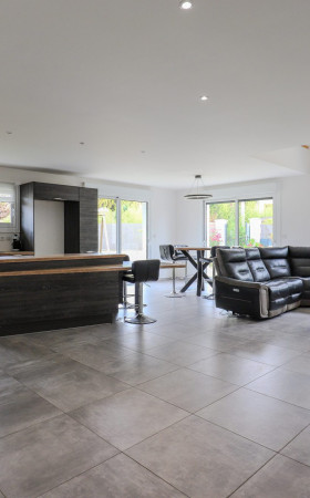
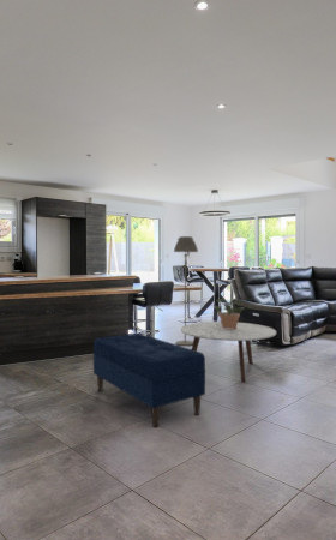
+ potted plant (227, 313)
+ floor lamp (185, 289)
+ coffee table (227, 340)
+ bench (144, 373)
